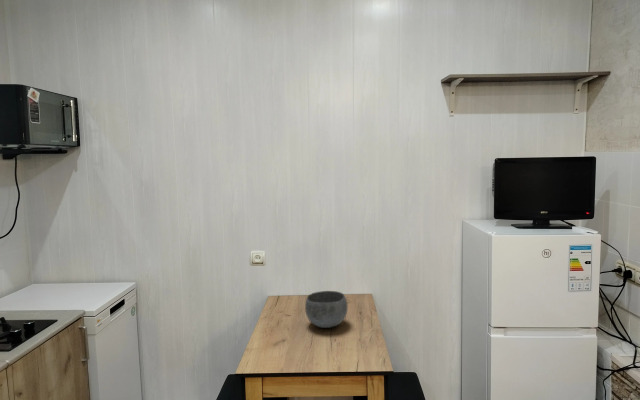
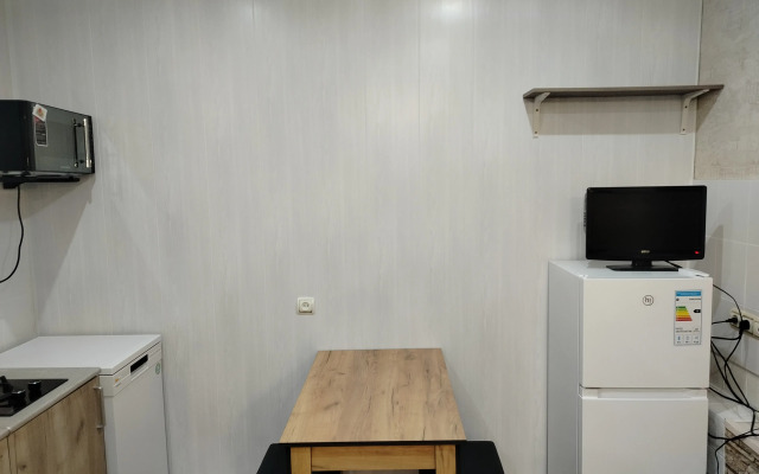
- bowl (326, 310)
